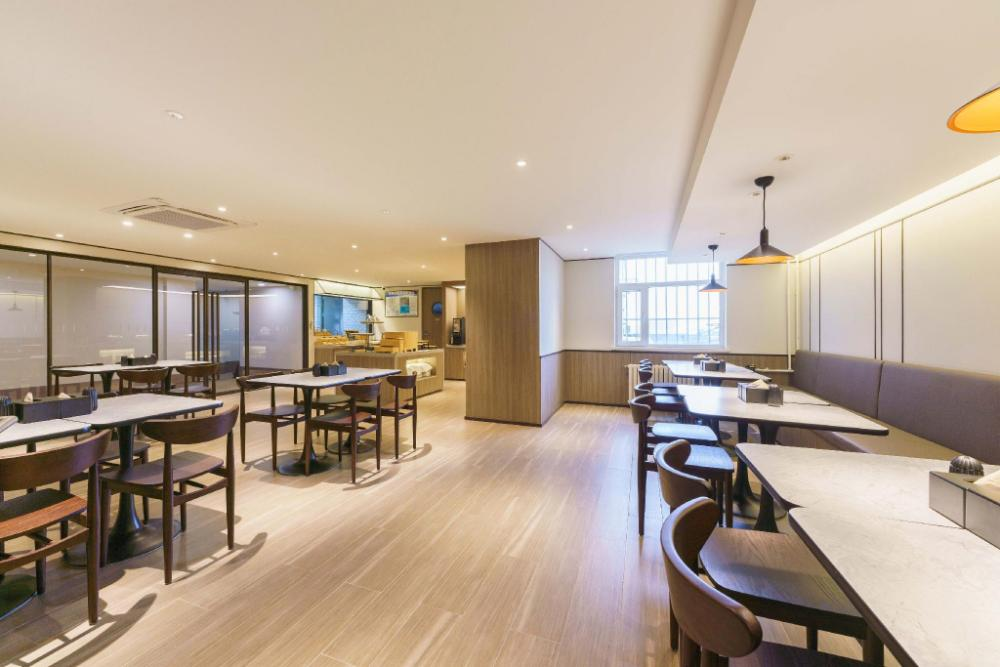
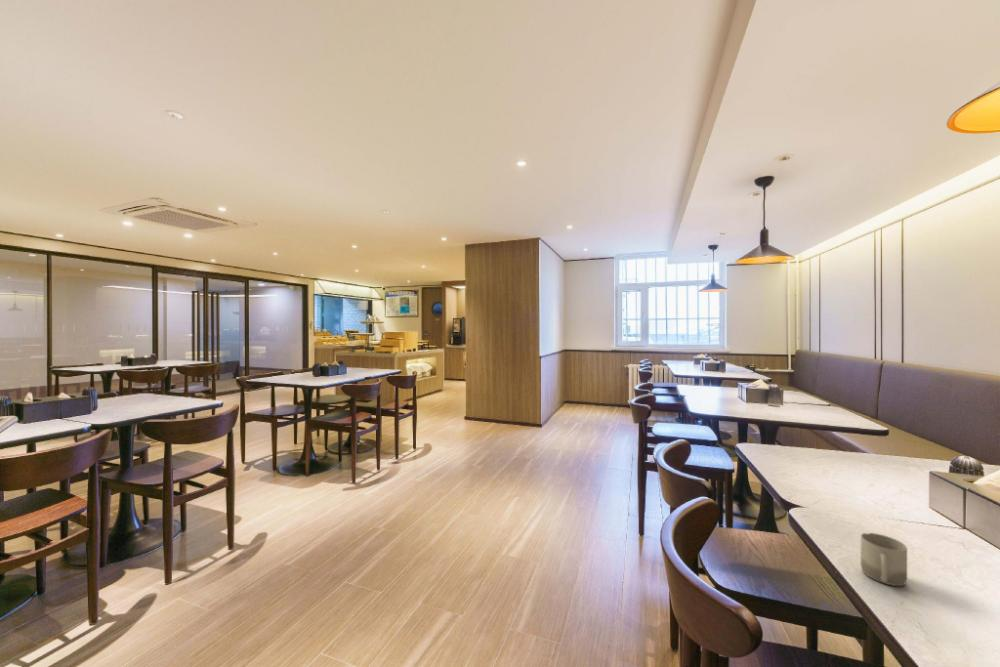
+ cup (883, 561)
